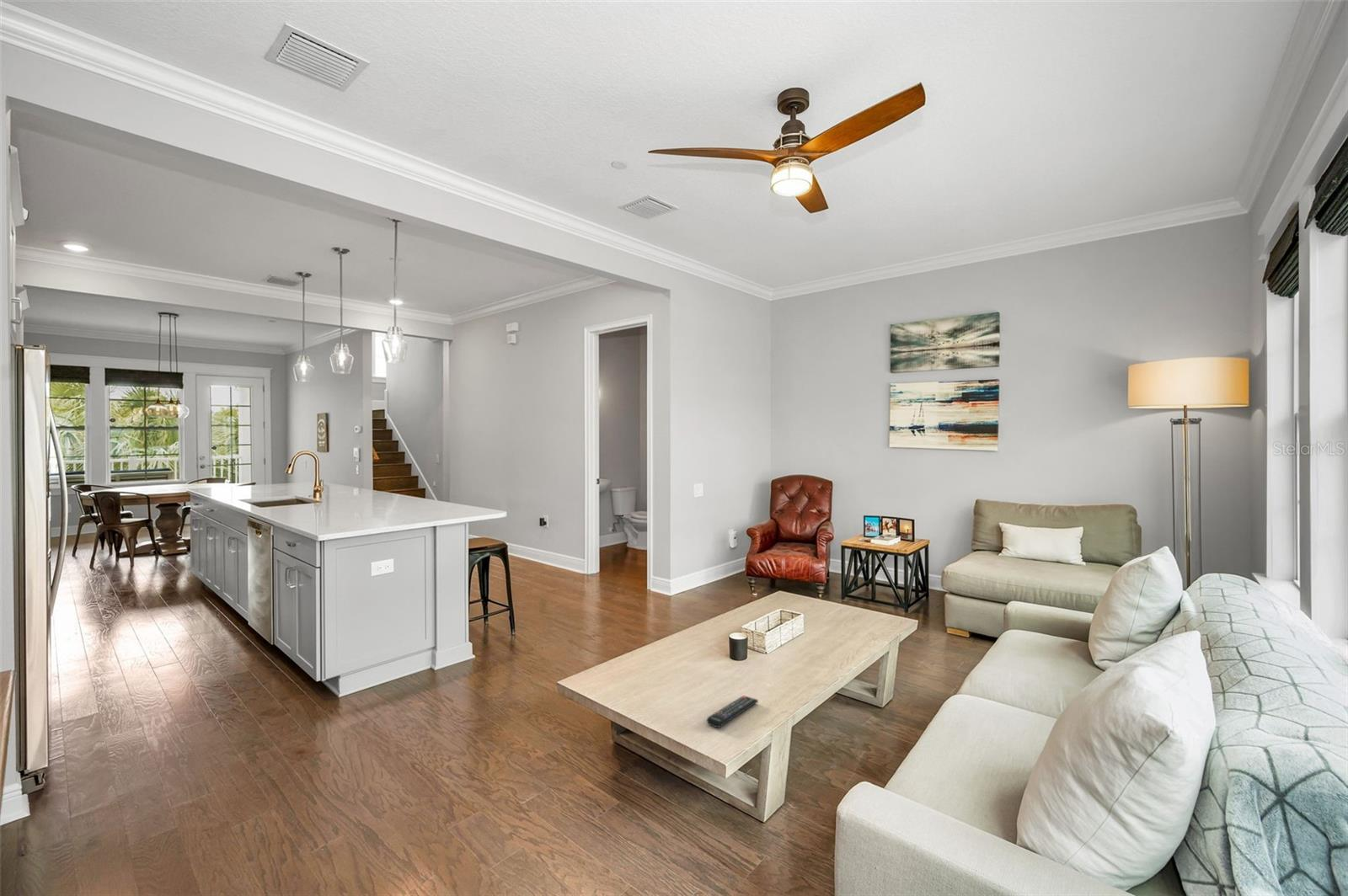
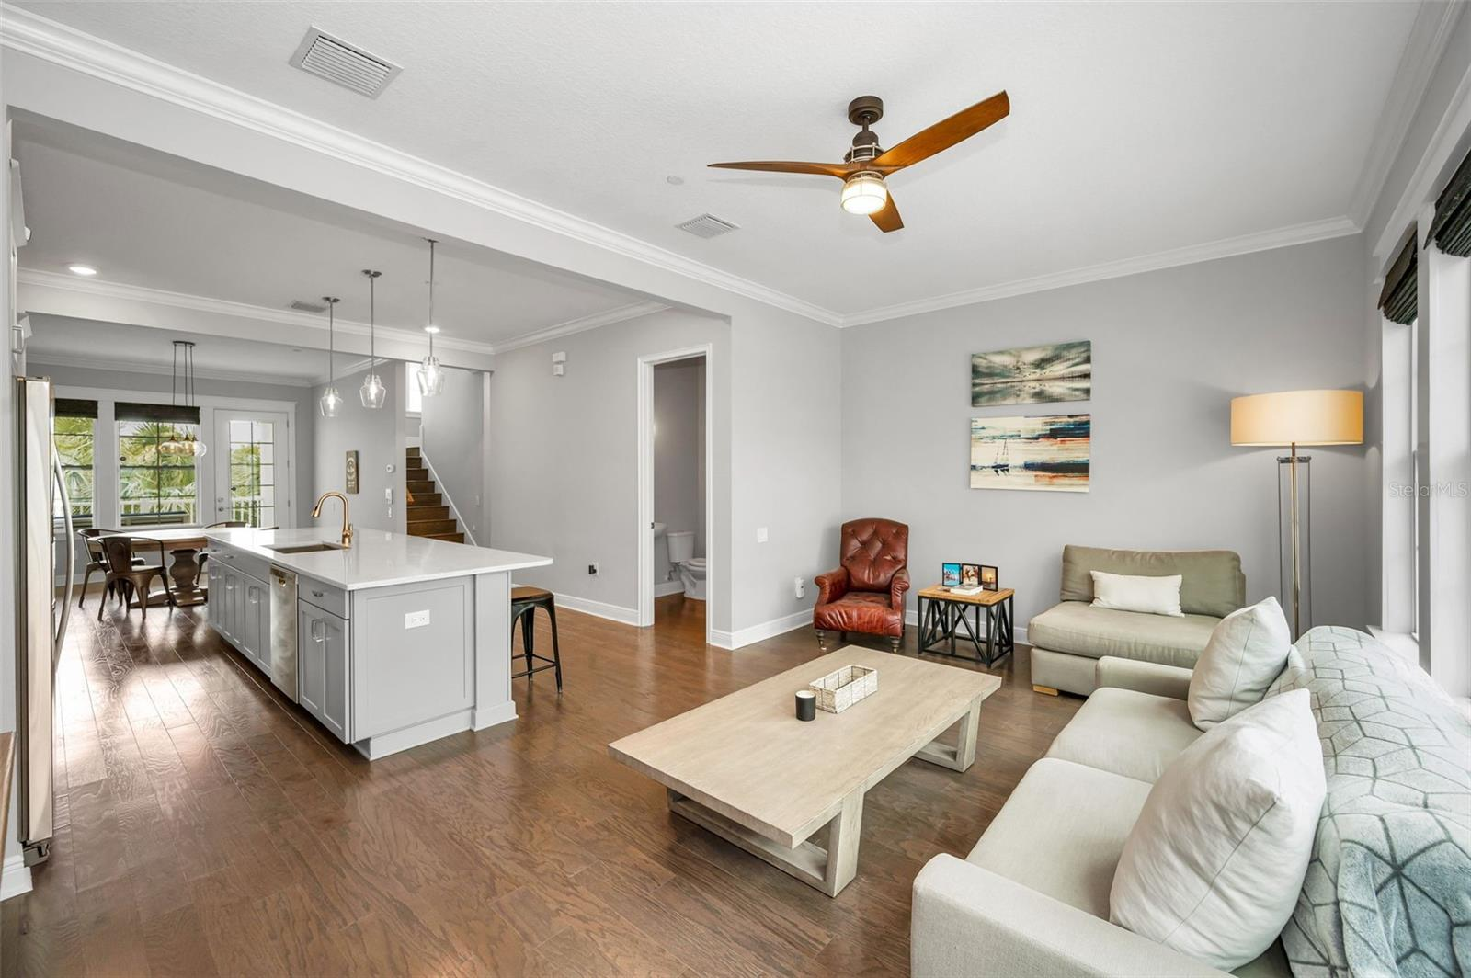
- remote control (733, 711)
